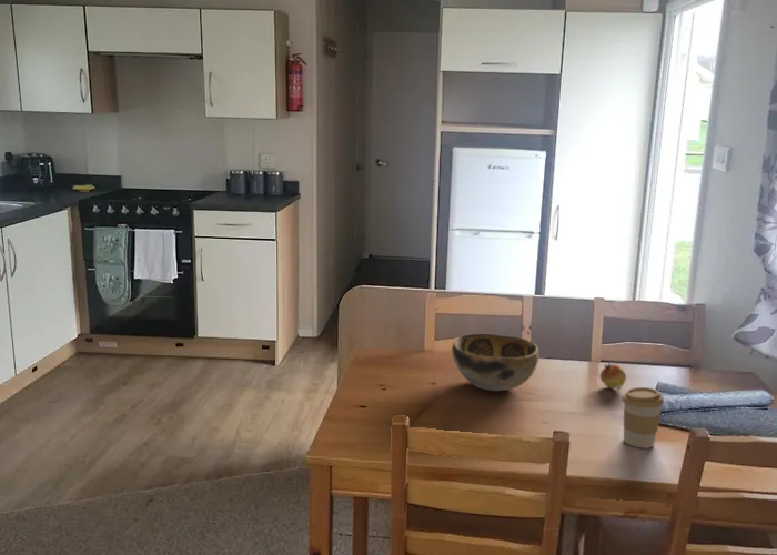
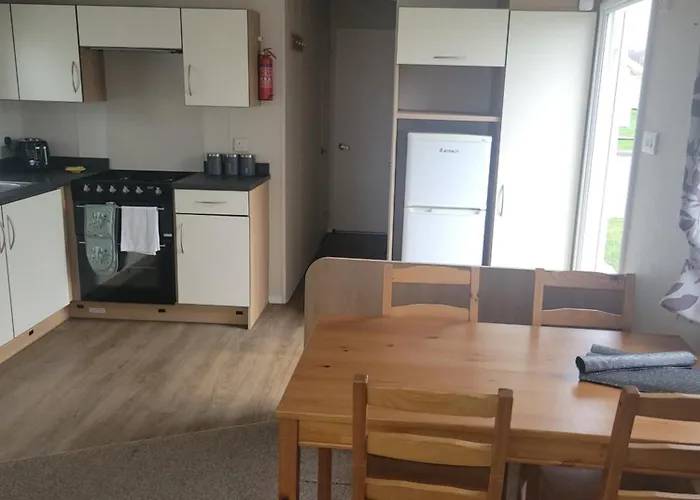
- decorative bowl (494, 365)
- fruit (613, 374)
- coffee cup (640, 416)
